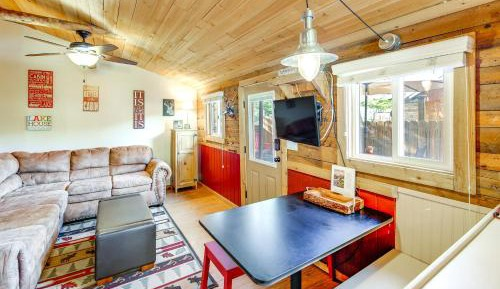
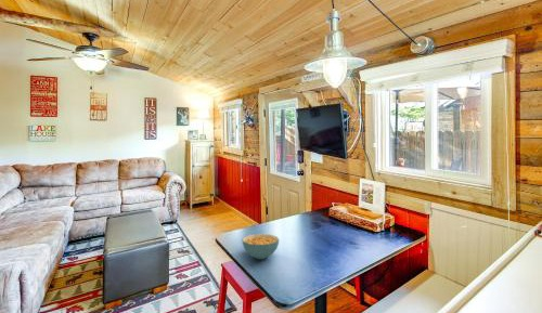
+ cereal bowl (260, 248)
